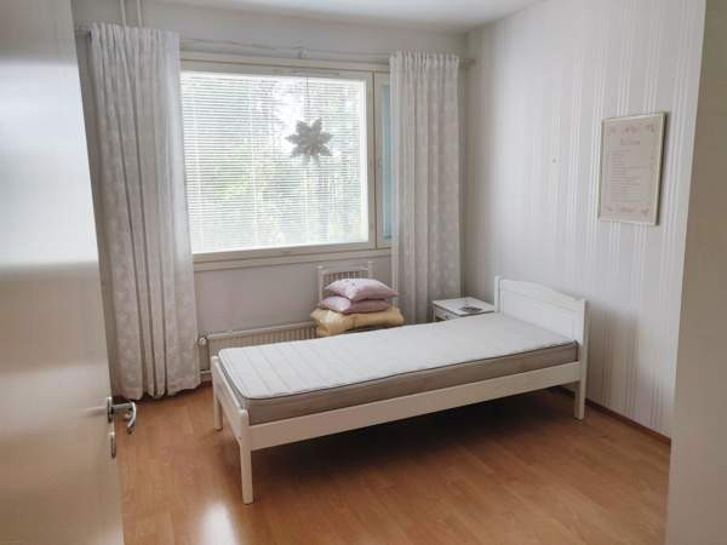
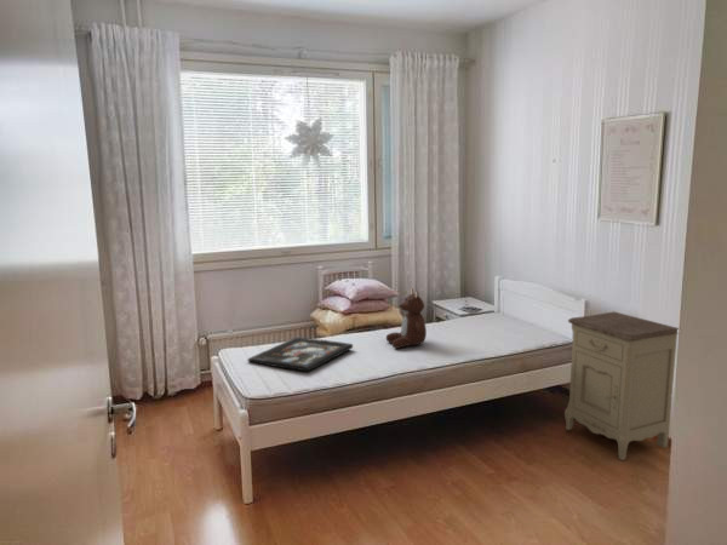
+ nightstand (613, 382)
+ teddy bear (406, 317)
+ framed painting (302, 352)
